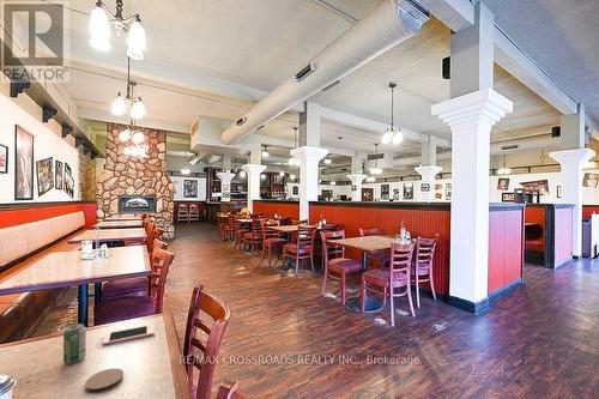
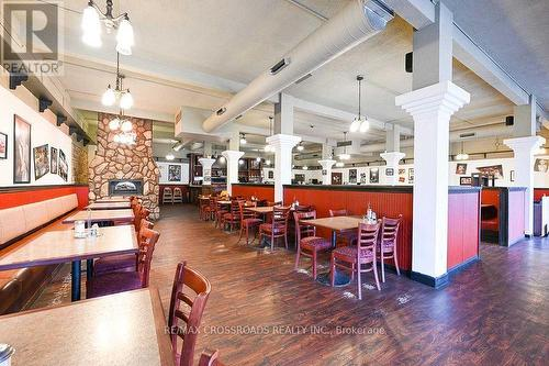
- coaster (104, 380)
- cell phone (129, 333)
- beverage can (74, 343)
